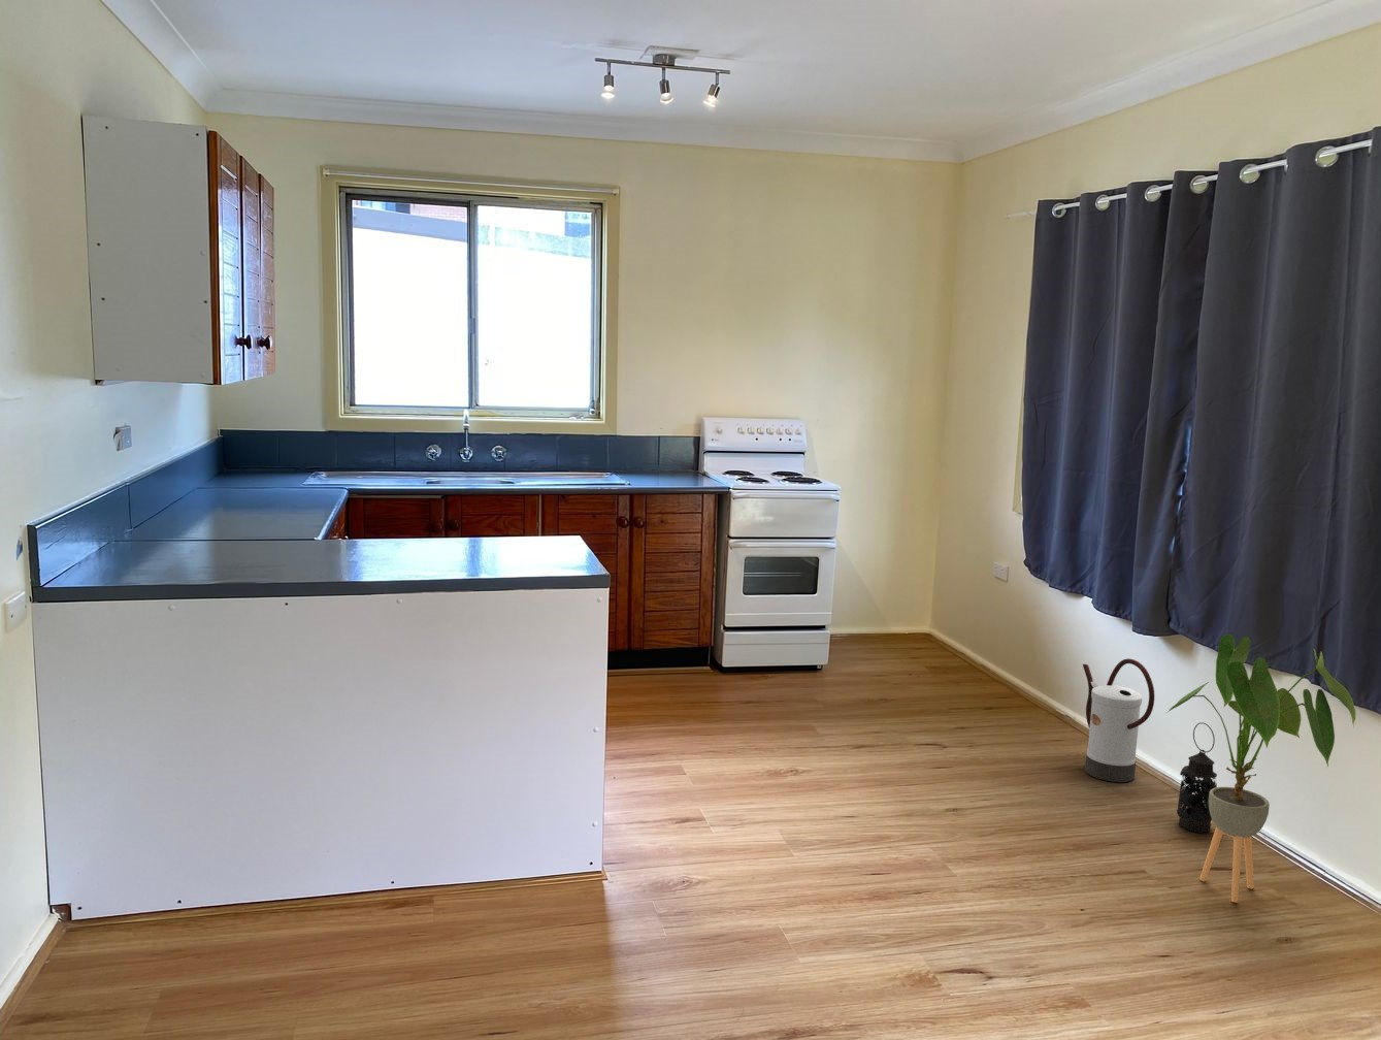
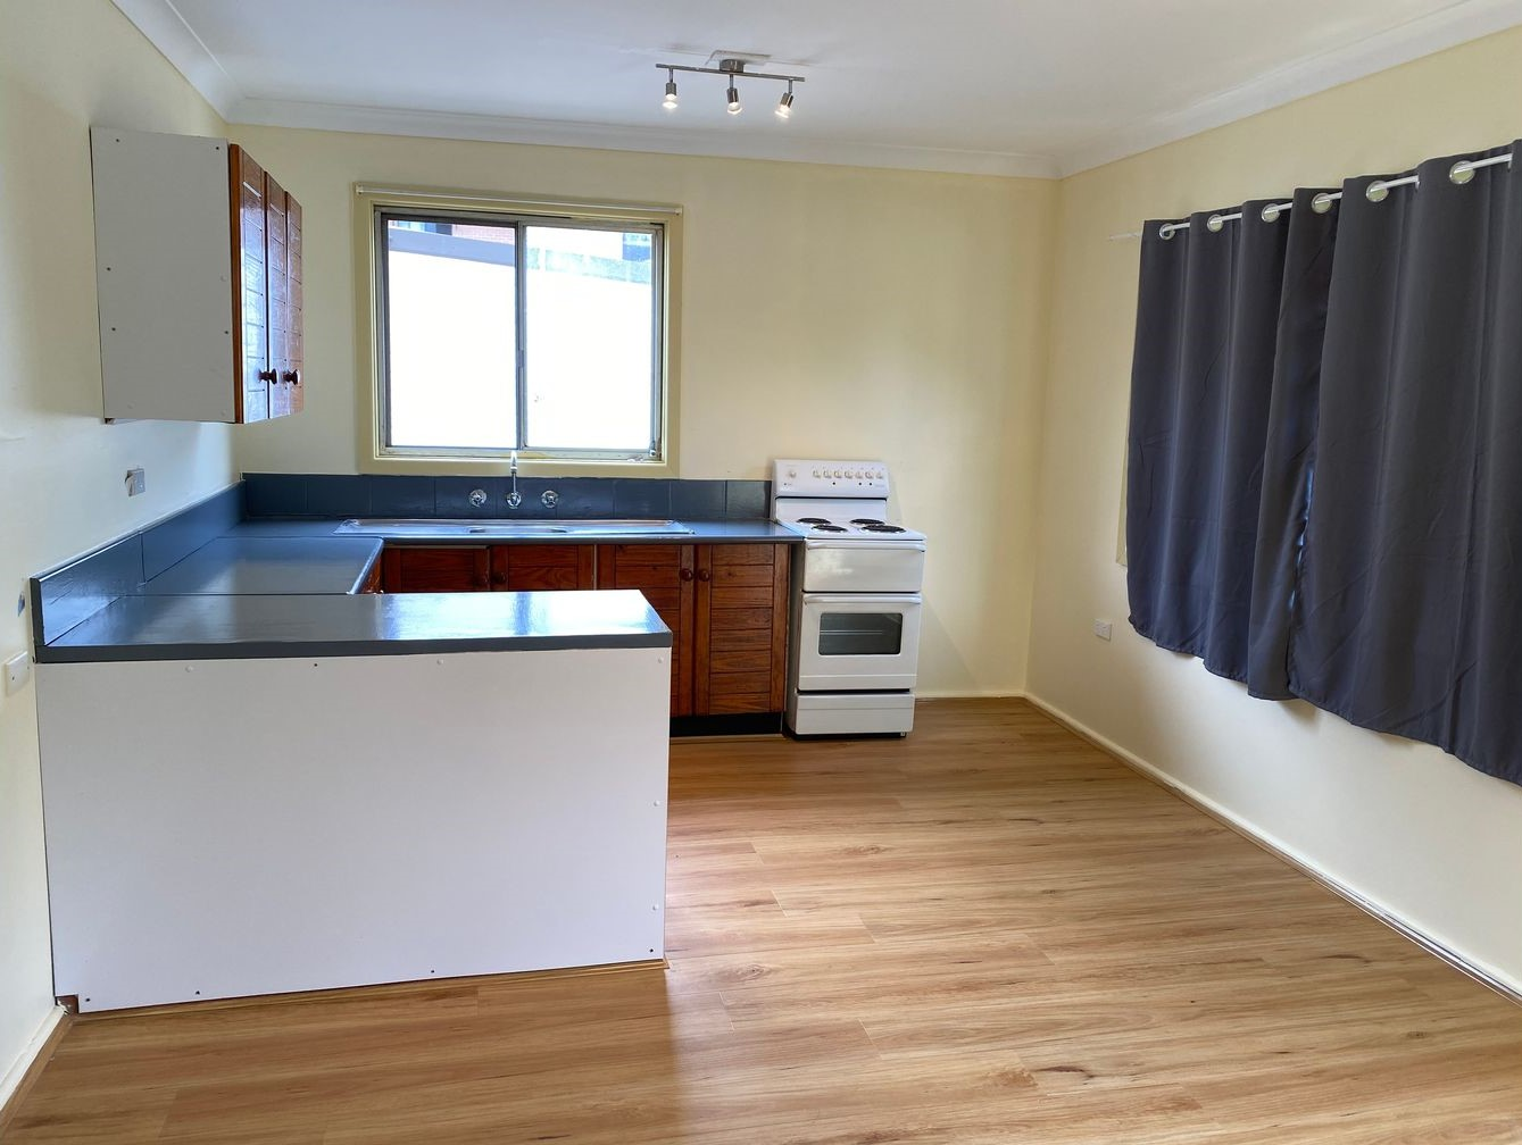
- watering can (1112, 713)
- house plant (1255, 773)
- lantern (1200, 775)
